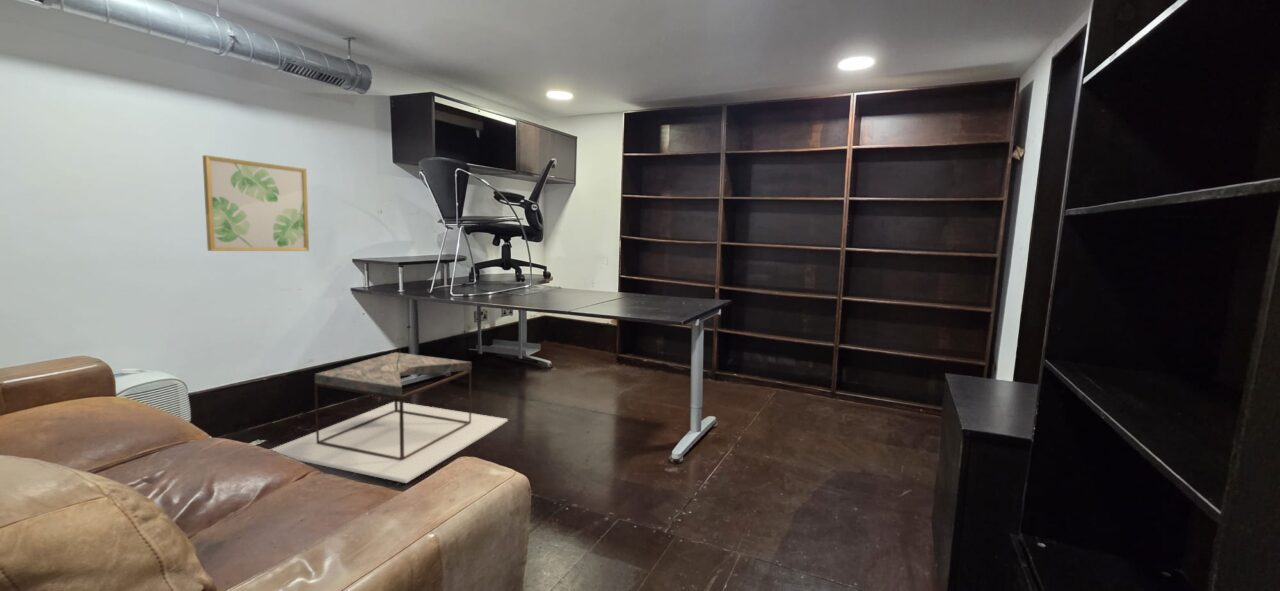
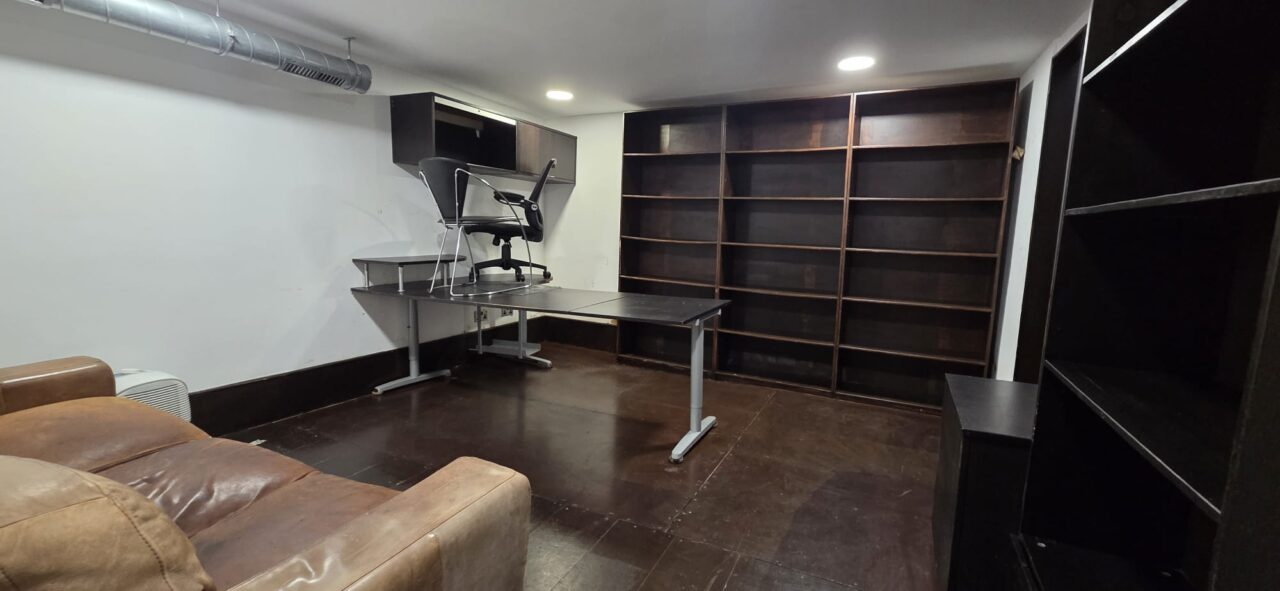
- coffee table (398, 393)
- wall art (260, 207)
